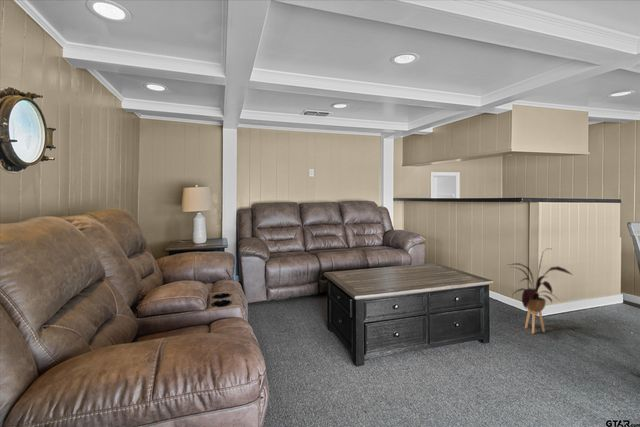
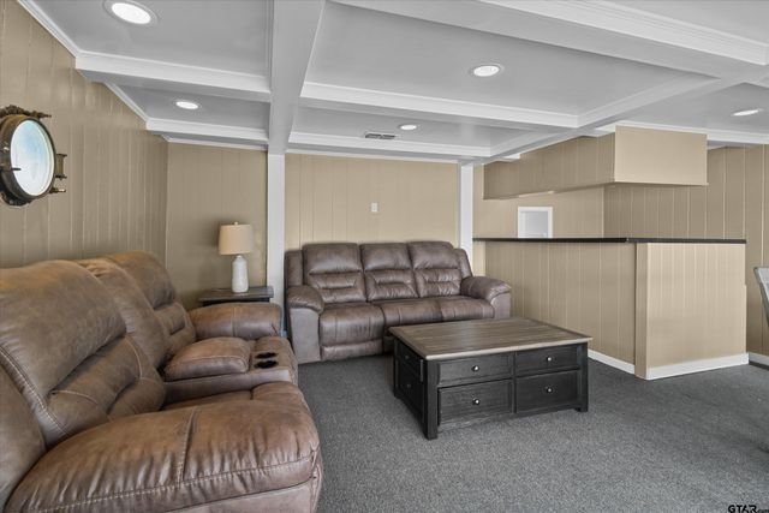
- house plant (534, 290)
